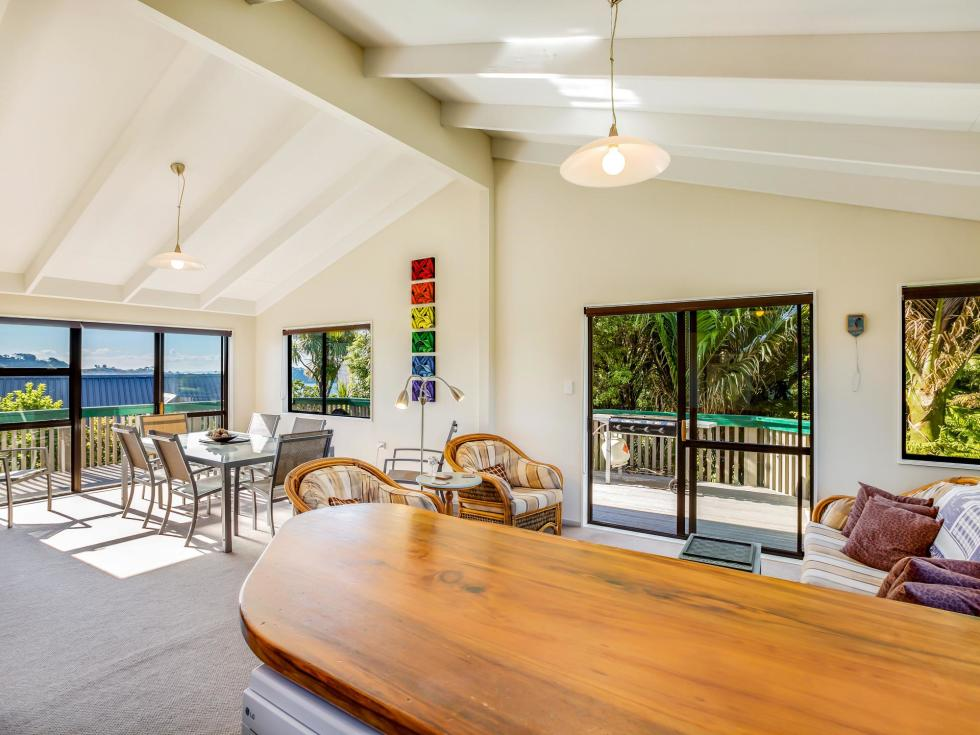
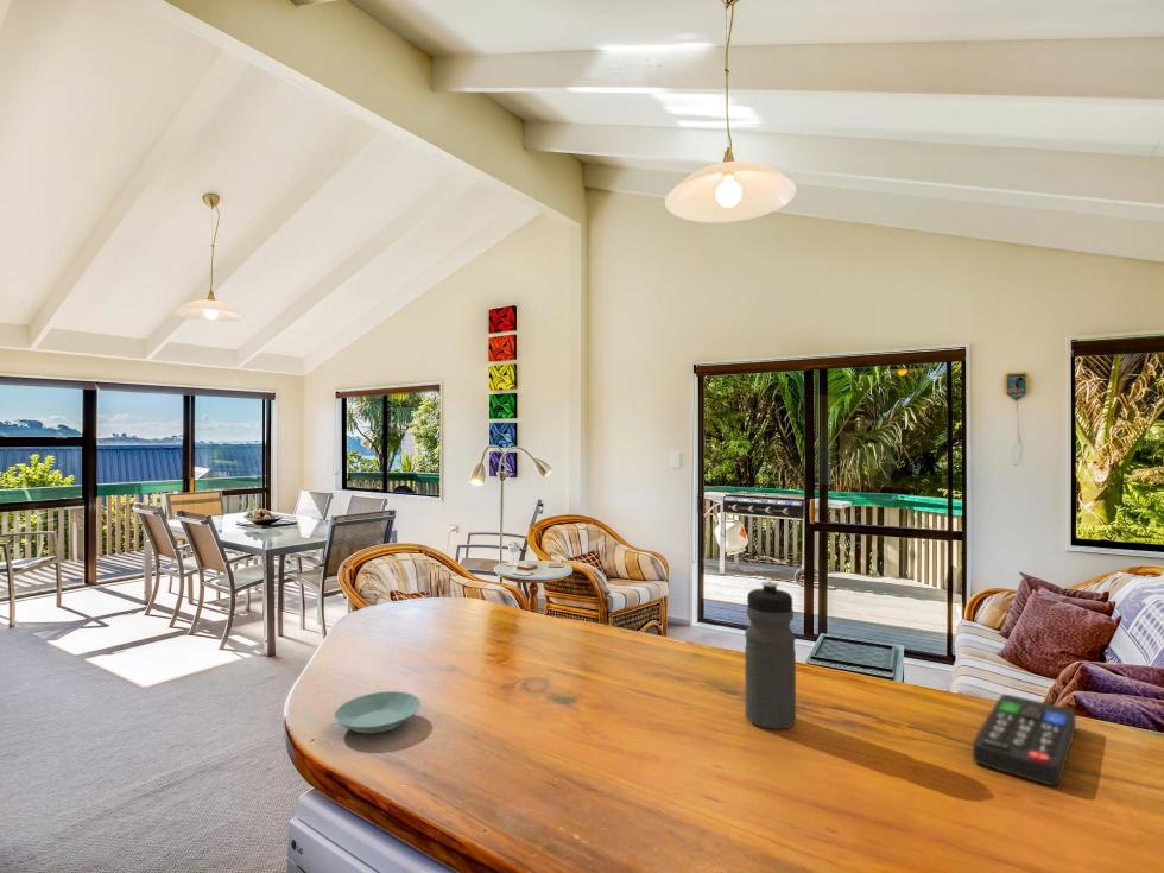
+ water bottle (770, 650)
+ remote control (1026, 733)
+ saucer (378, 715)
